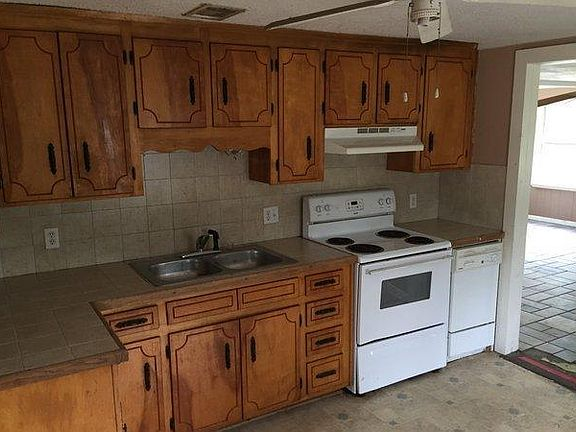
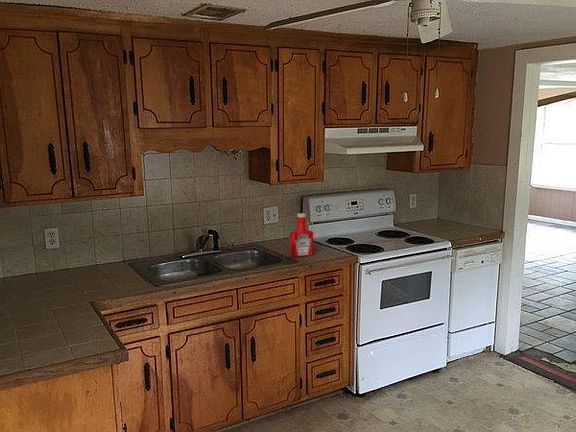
+ soap bottle (301, 234)
